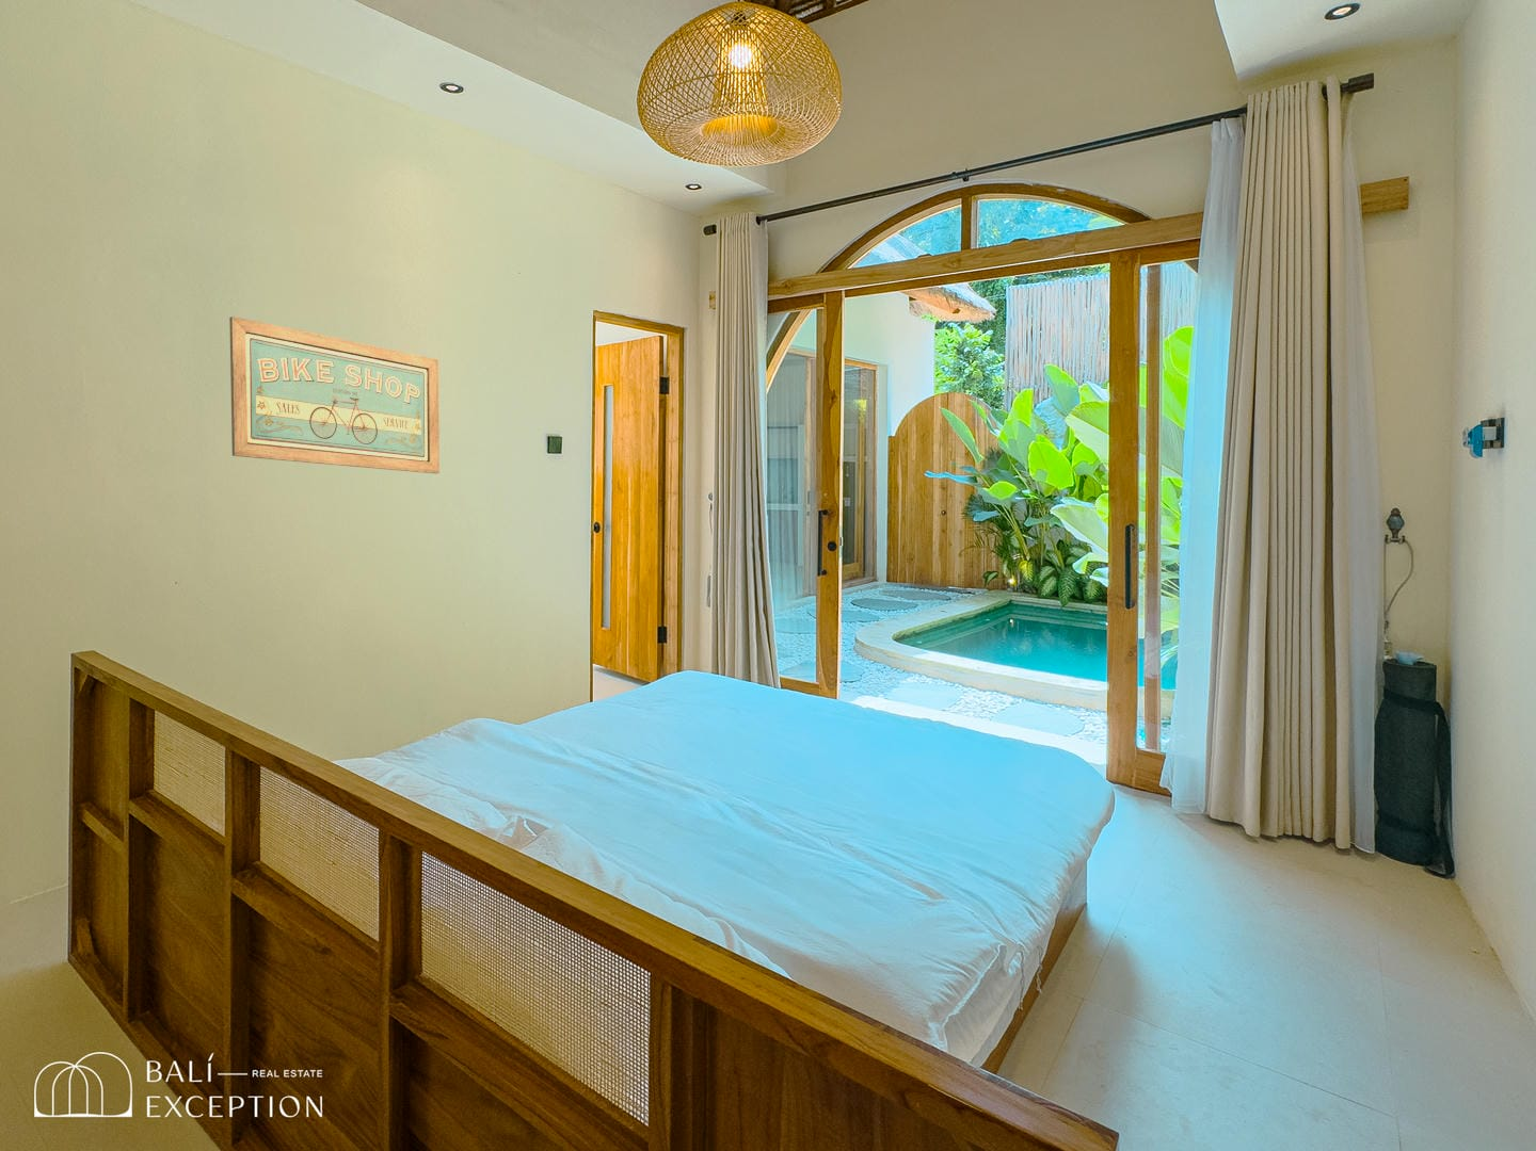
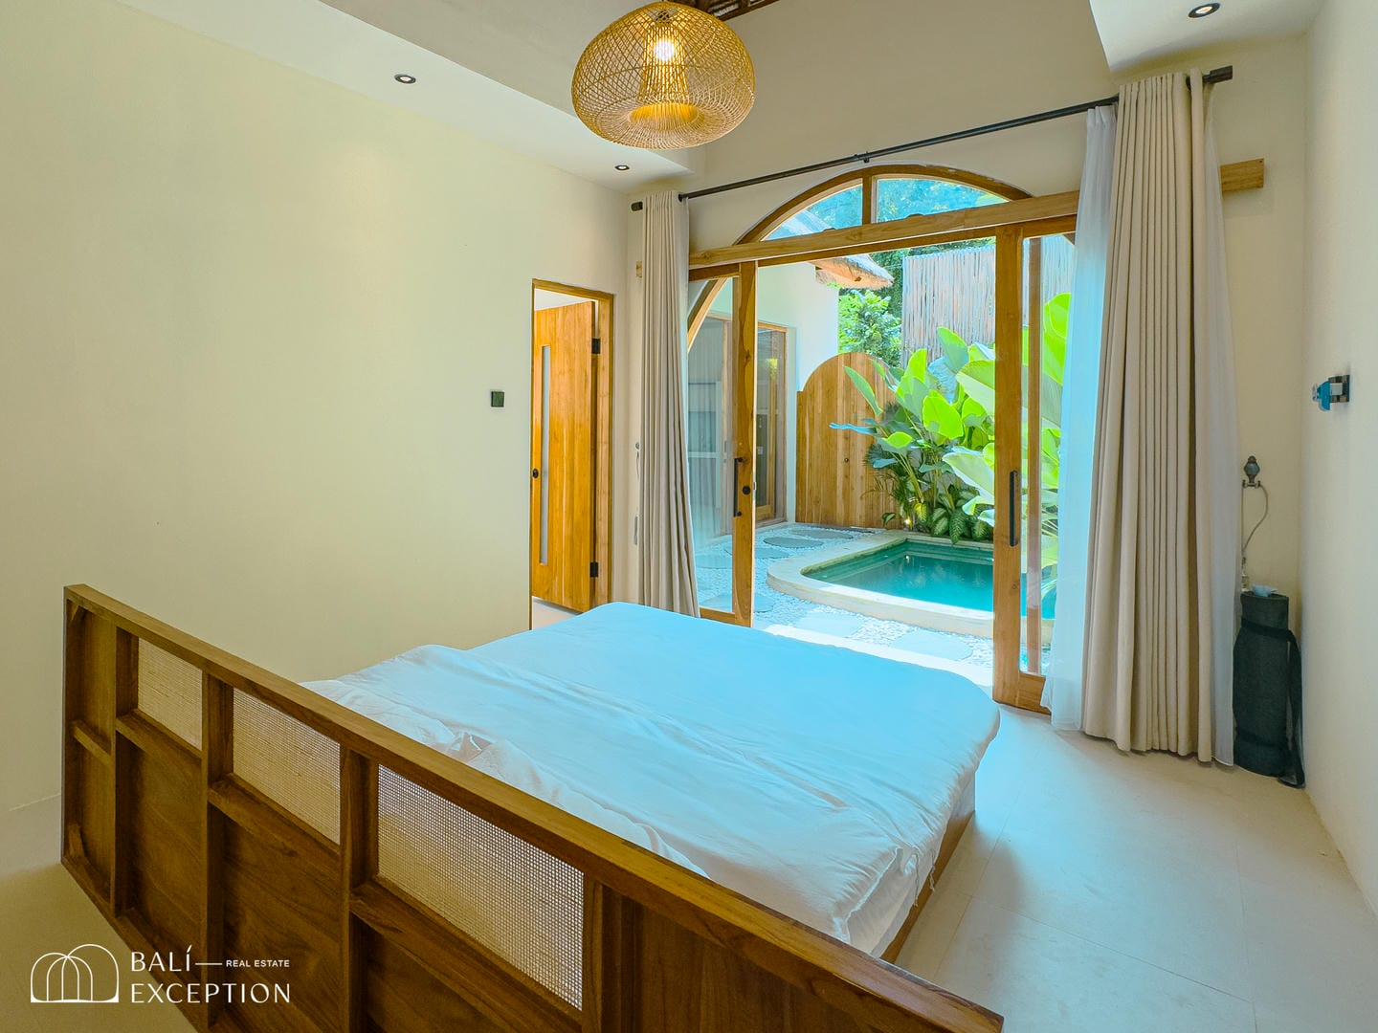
- wall art (345, 403)
